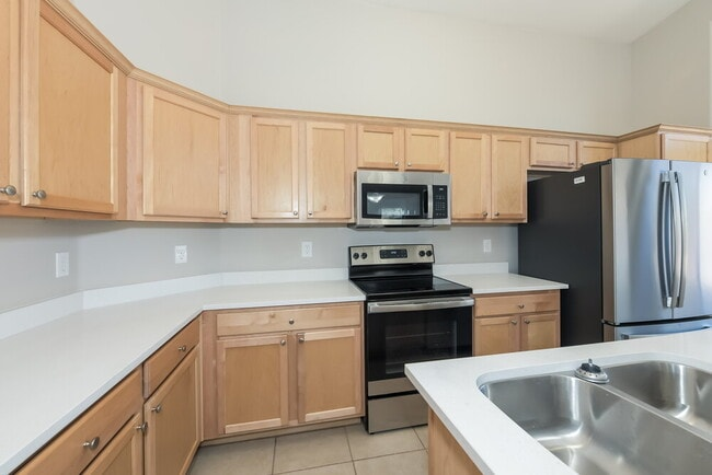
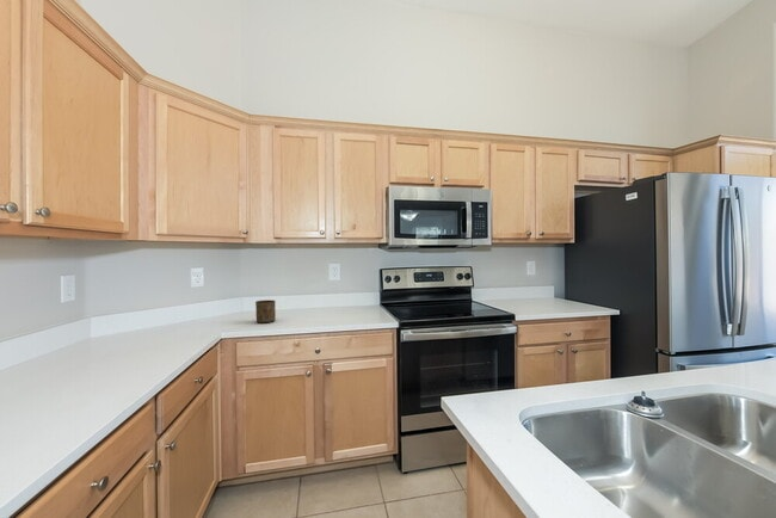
+ cup (265, 310)
